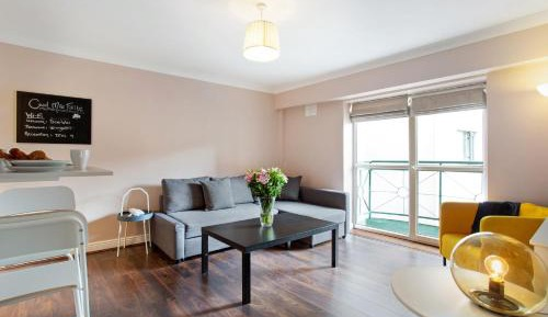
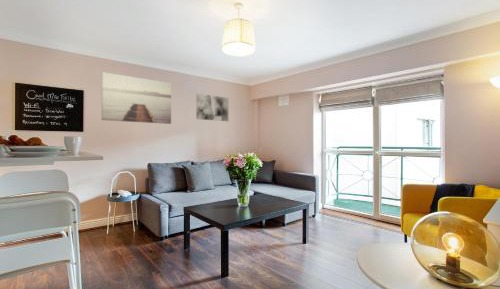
+ wall art (139, 100)
+ wall art (213, 108)
